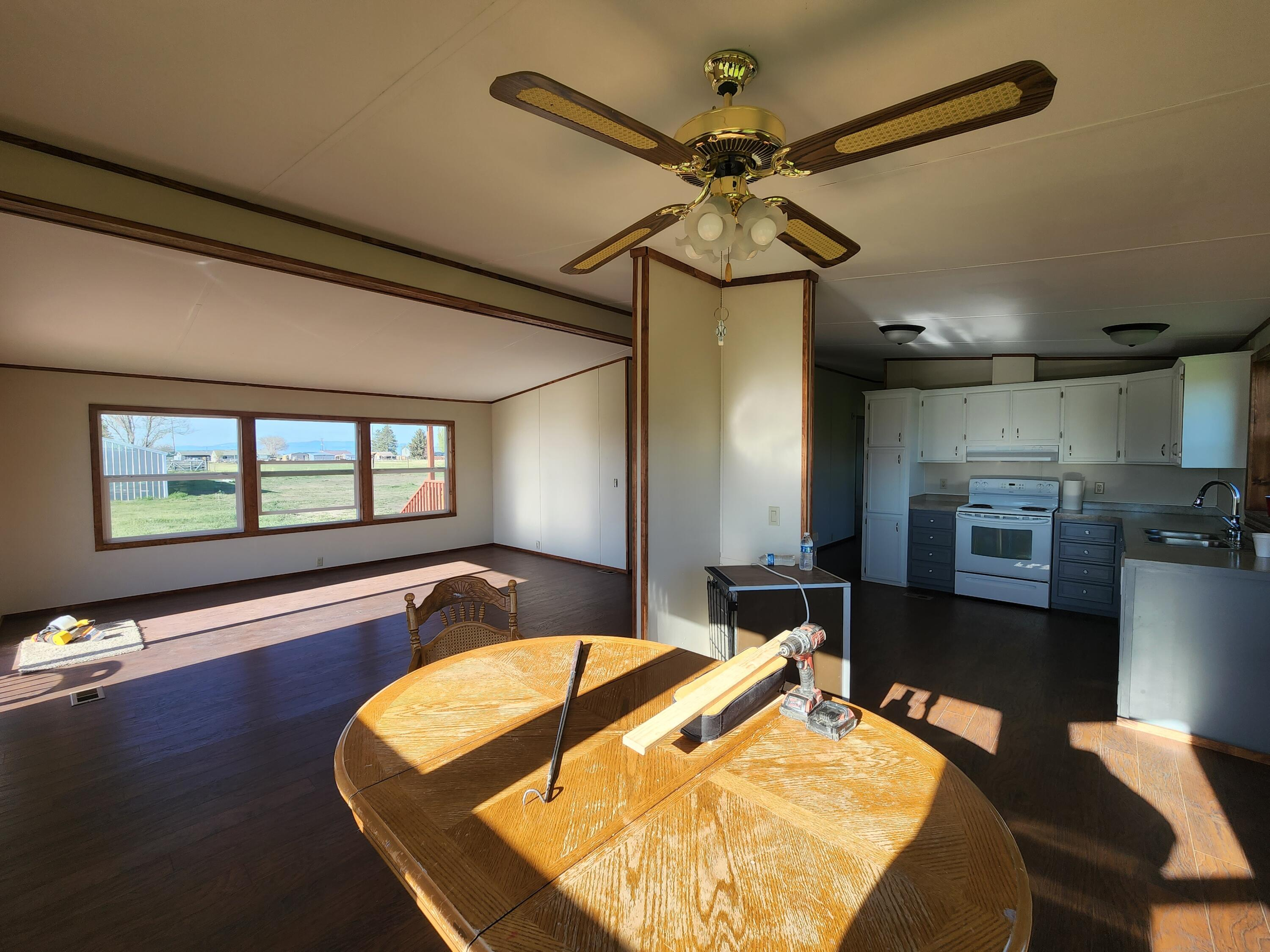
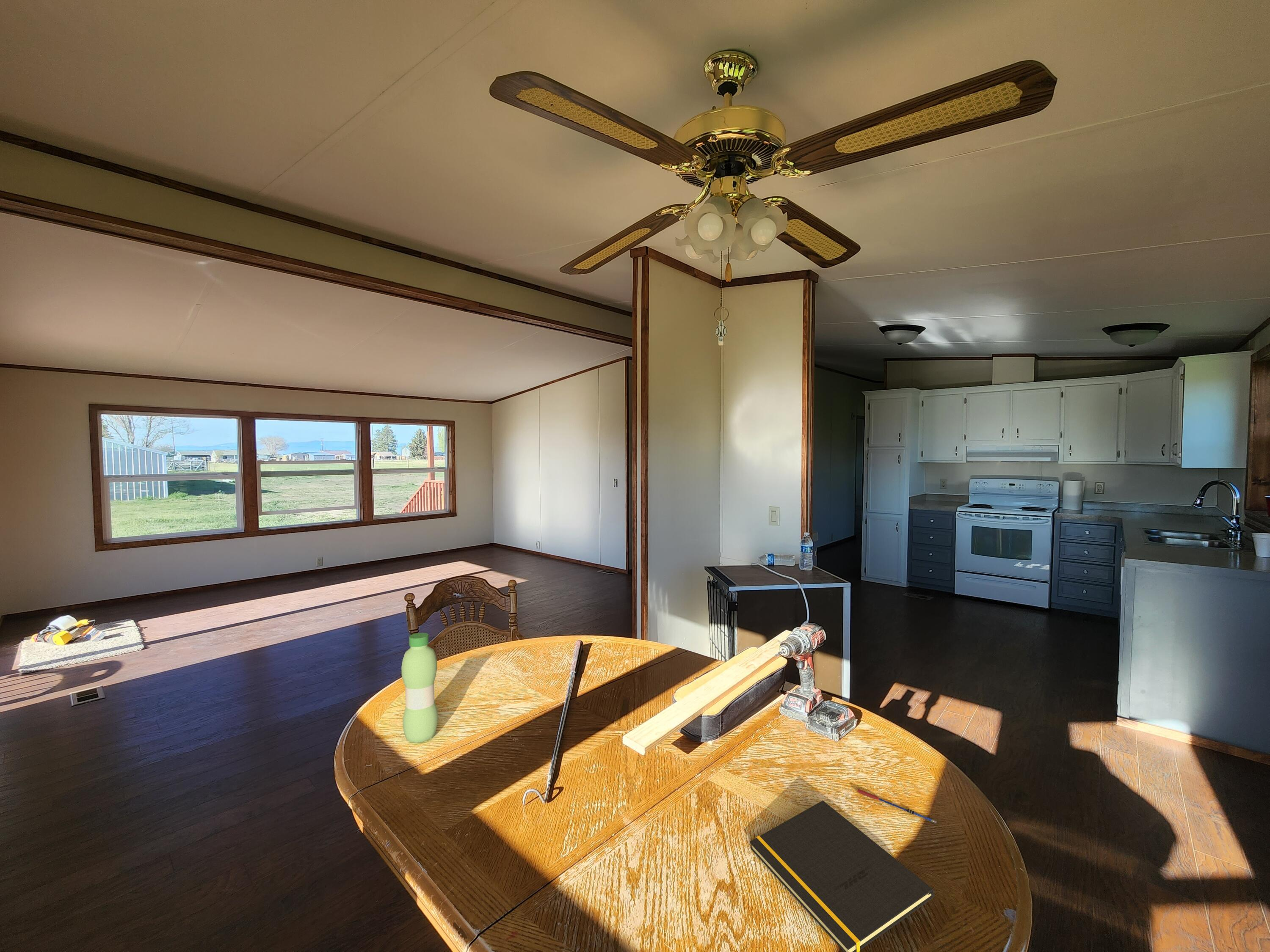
+ pen (895, 805)
+ water bottle (420, 686)
+ notepad (834, 867)
